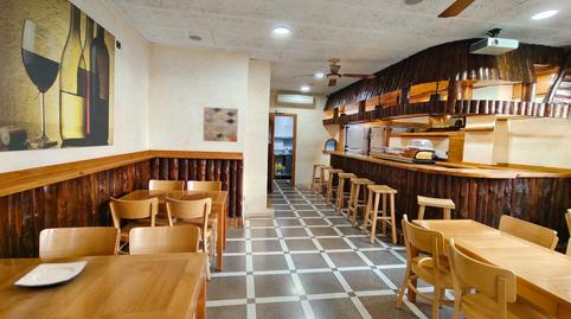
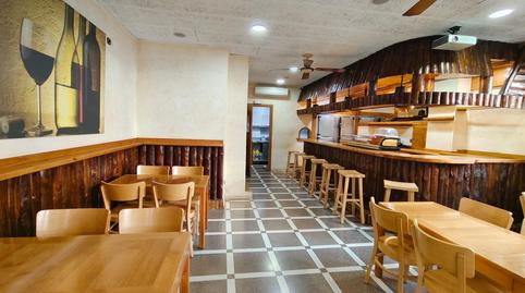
- plate (53, 274)
- wall art (220, 125)
